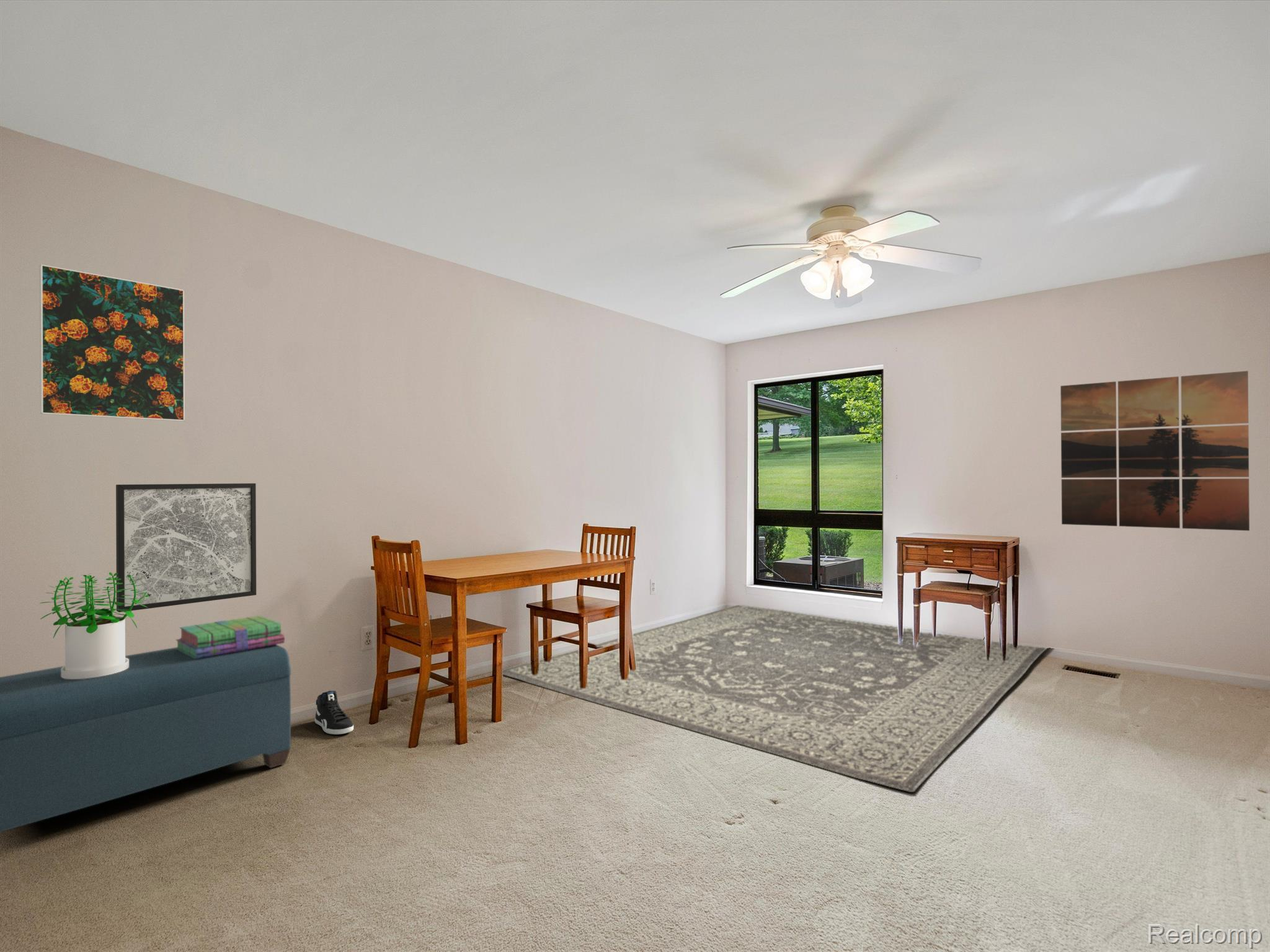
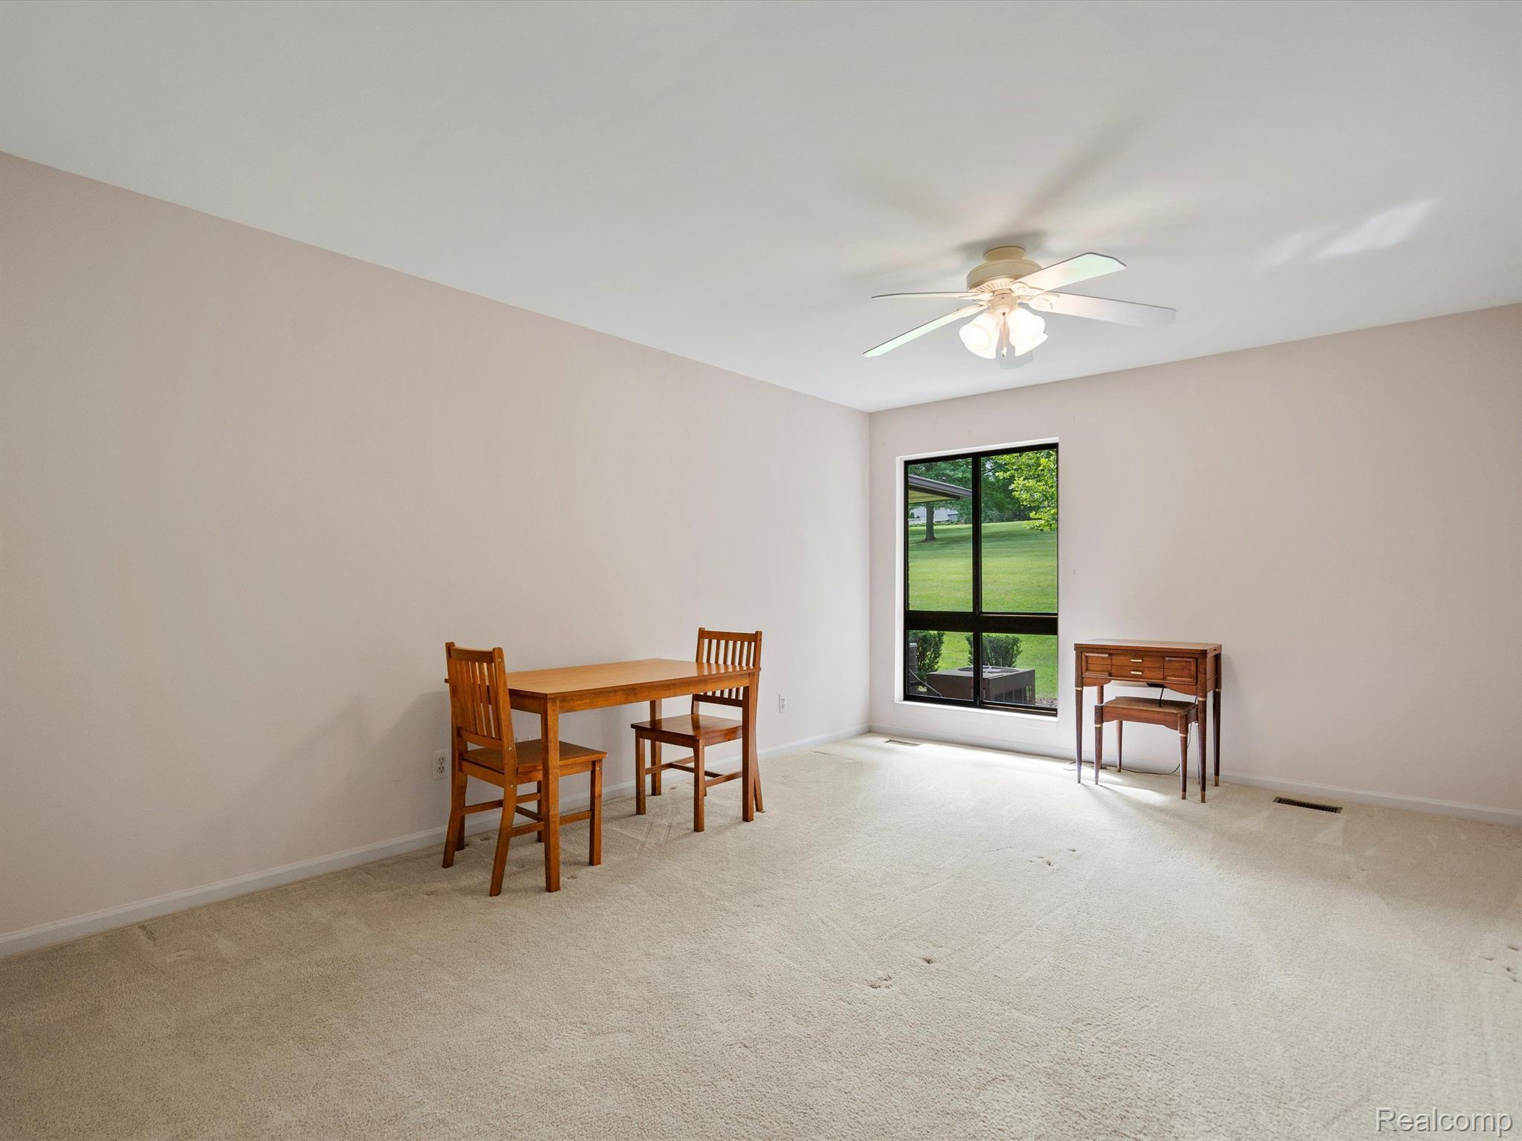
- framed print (116, 348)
- wall art (1148, 453)
- bench (132, 725)
- wall art (190, 543)
- sneaker (332, 710)
- rug (799, 654)
- potted plant (92, 621)
- stack of books (231, 635)
